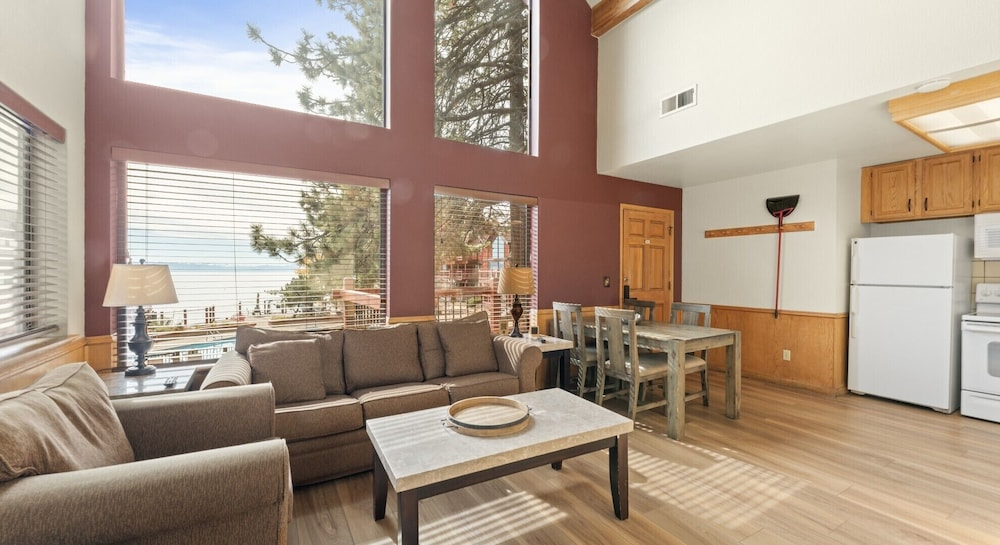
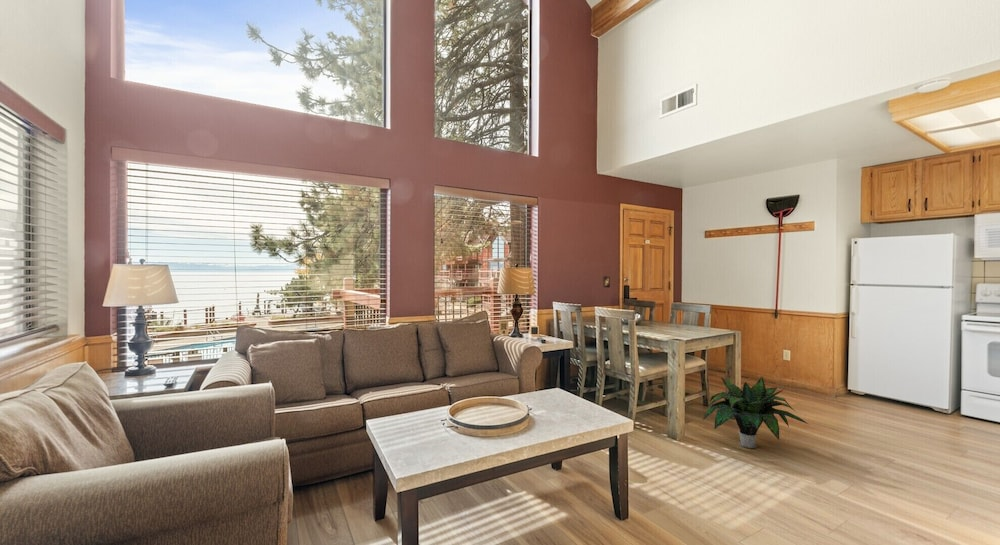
+ potted plant (750, 411)
